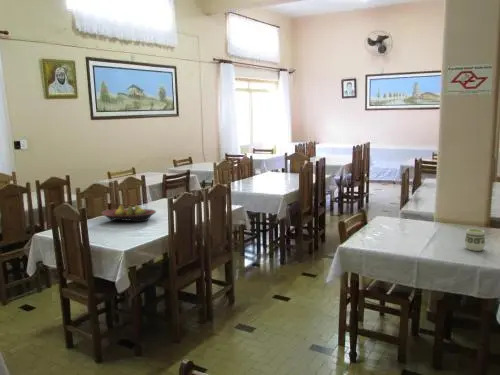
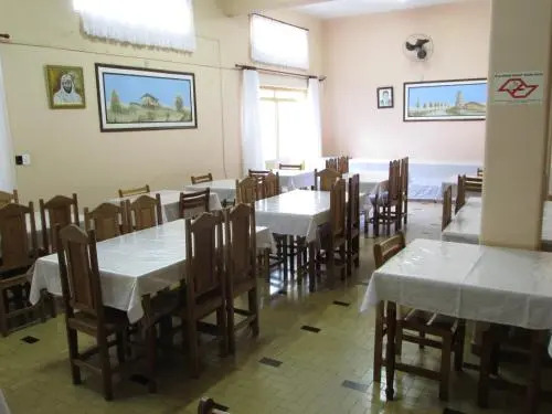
- fruit bowl (129, 212)
- cup (475, 239)
